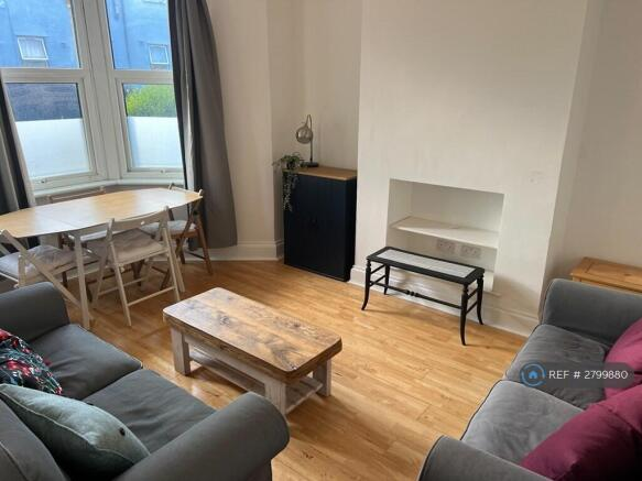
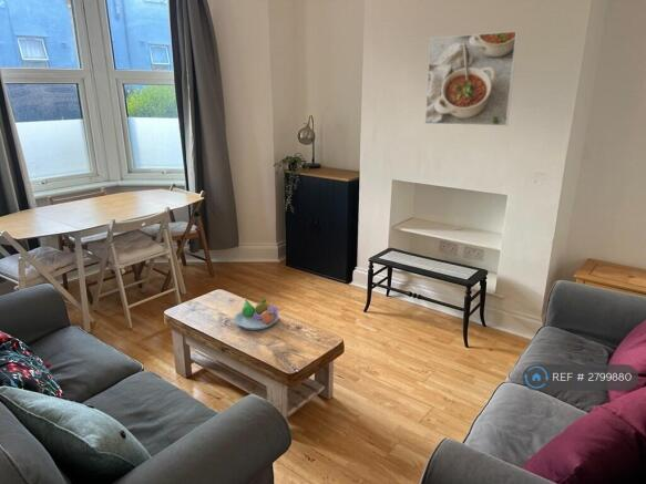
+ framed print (468, 81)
+ fruit bowl (256, 312)
